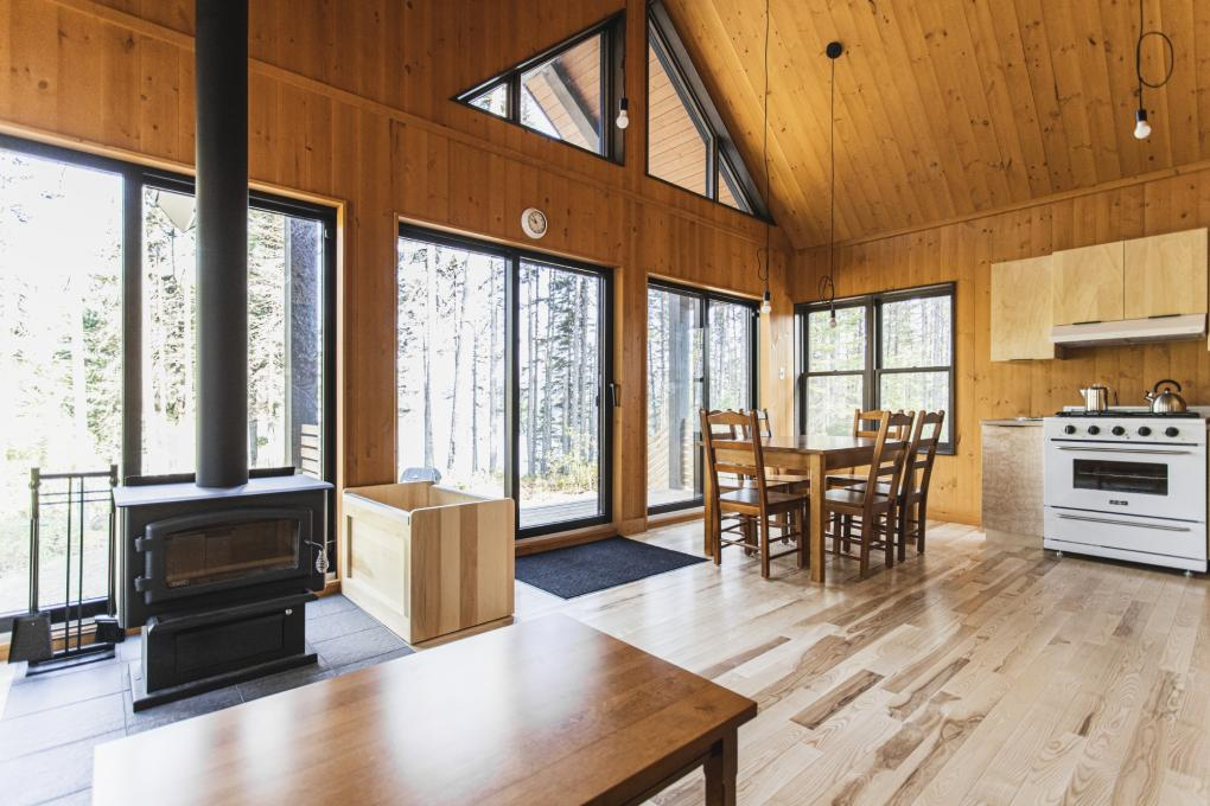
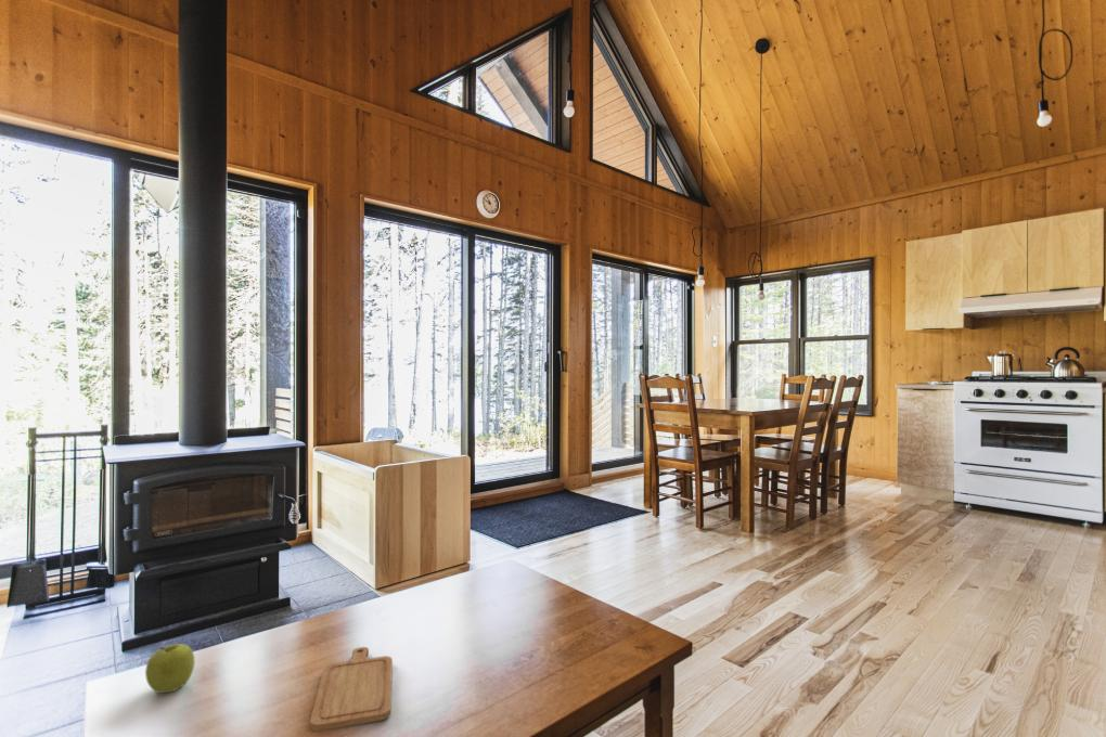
+ chopping board (356, 682)
+ fruit (170, 665)
